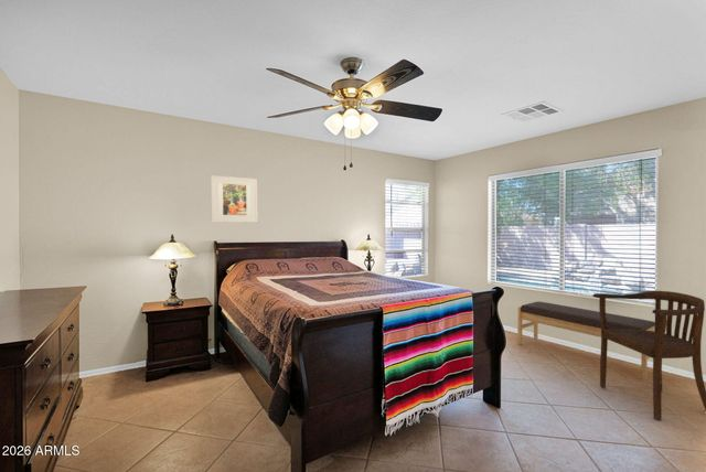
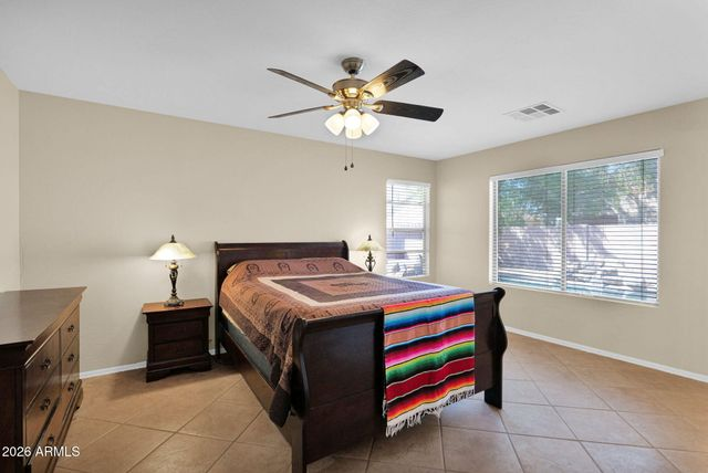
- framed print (234, 200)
- armchair (654, 347)
- bench (581, 332)
